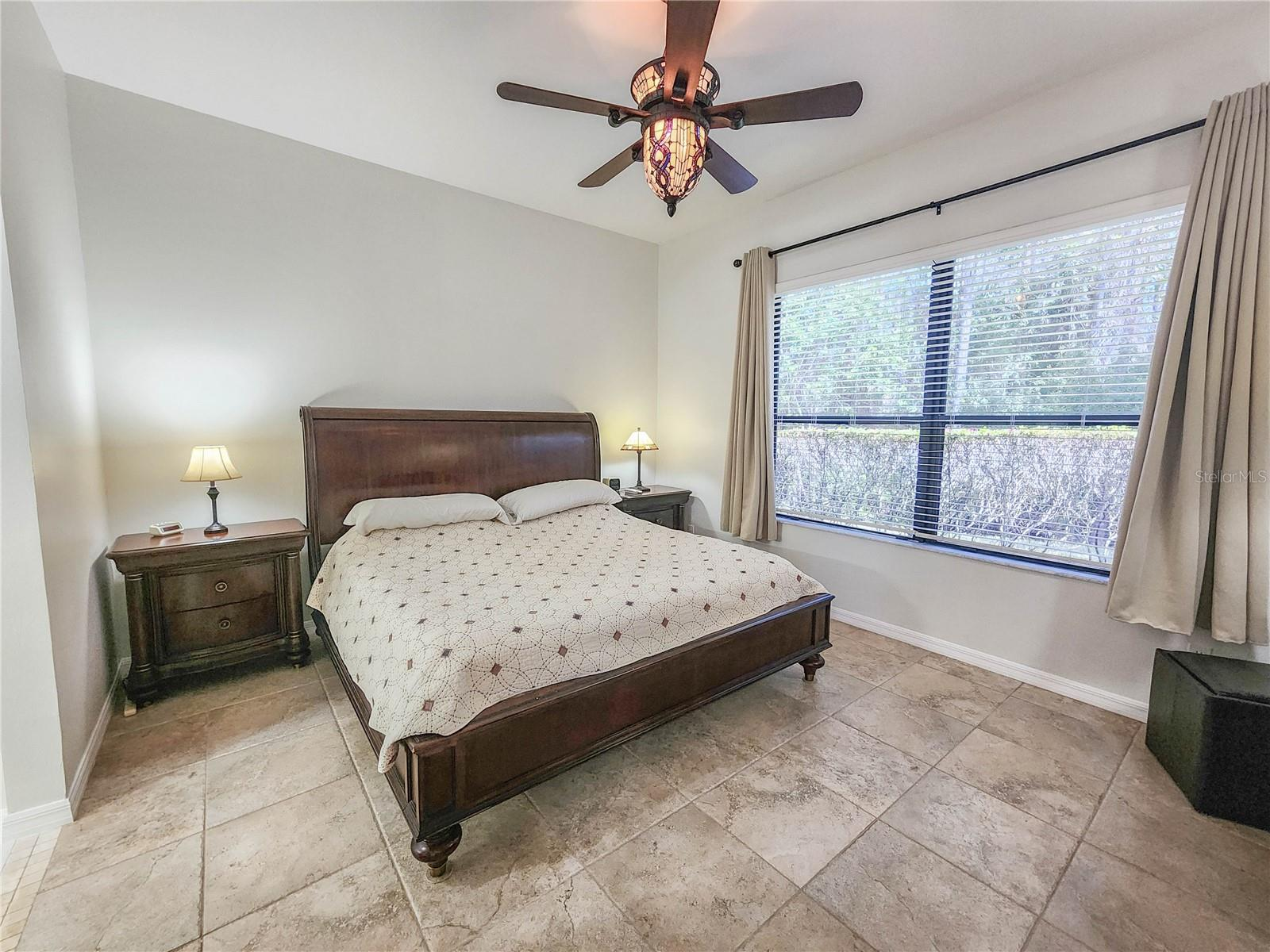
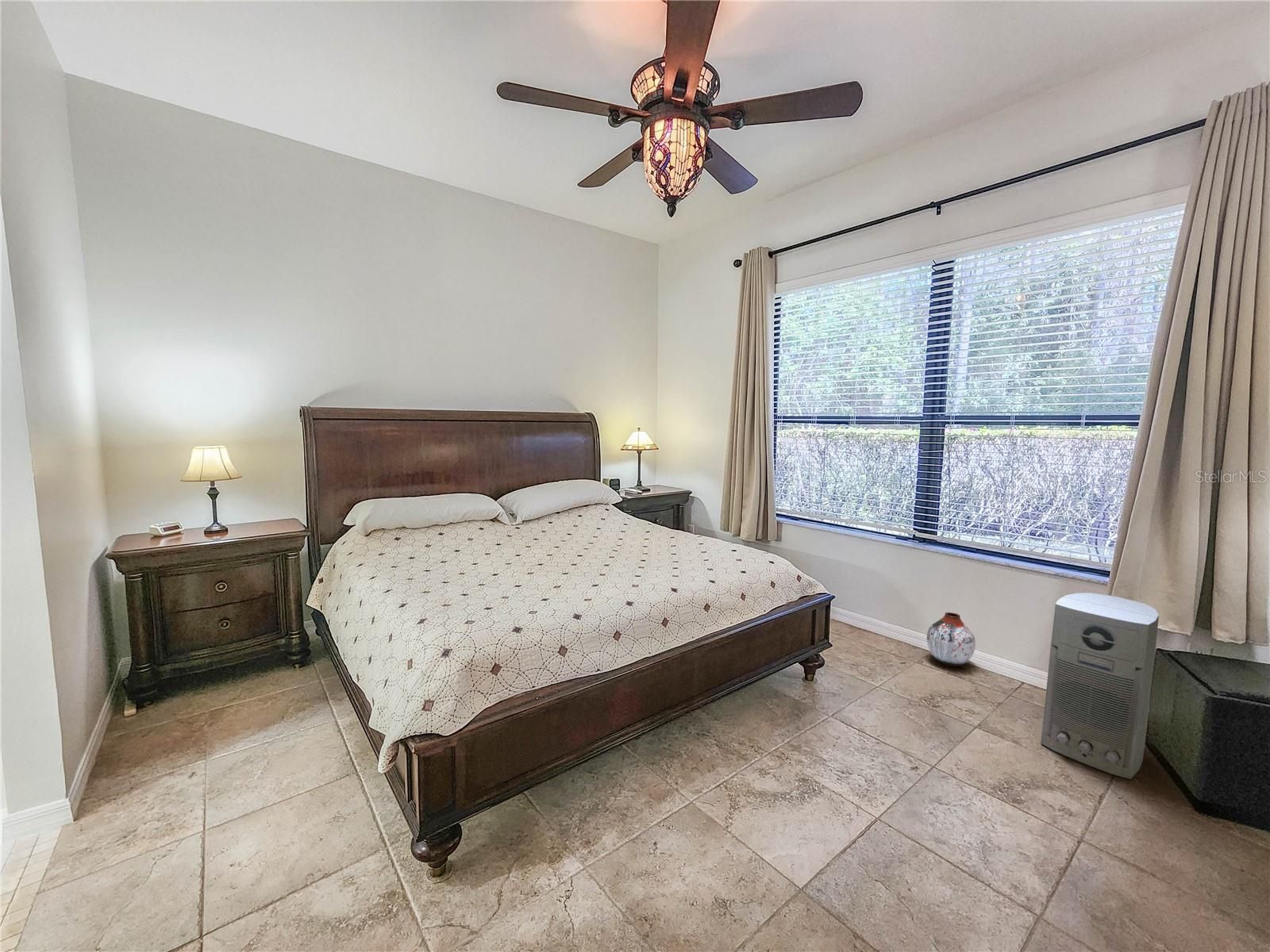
+ air purifier (1100, 677)
+ vase (950, 638)
